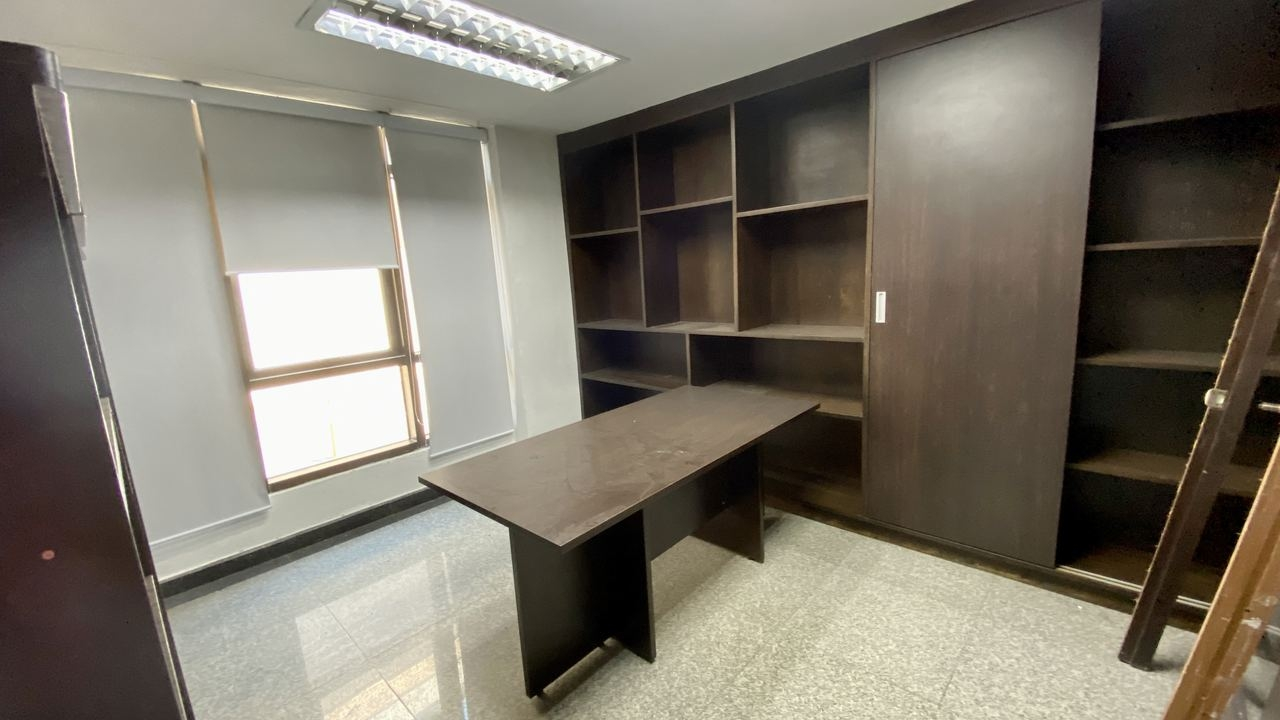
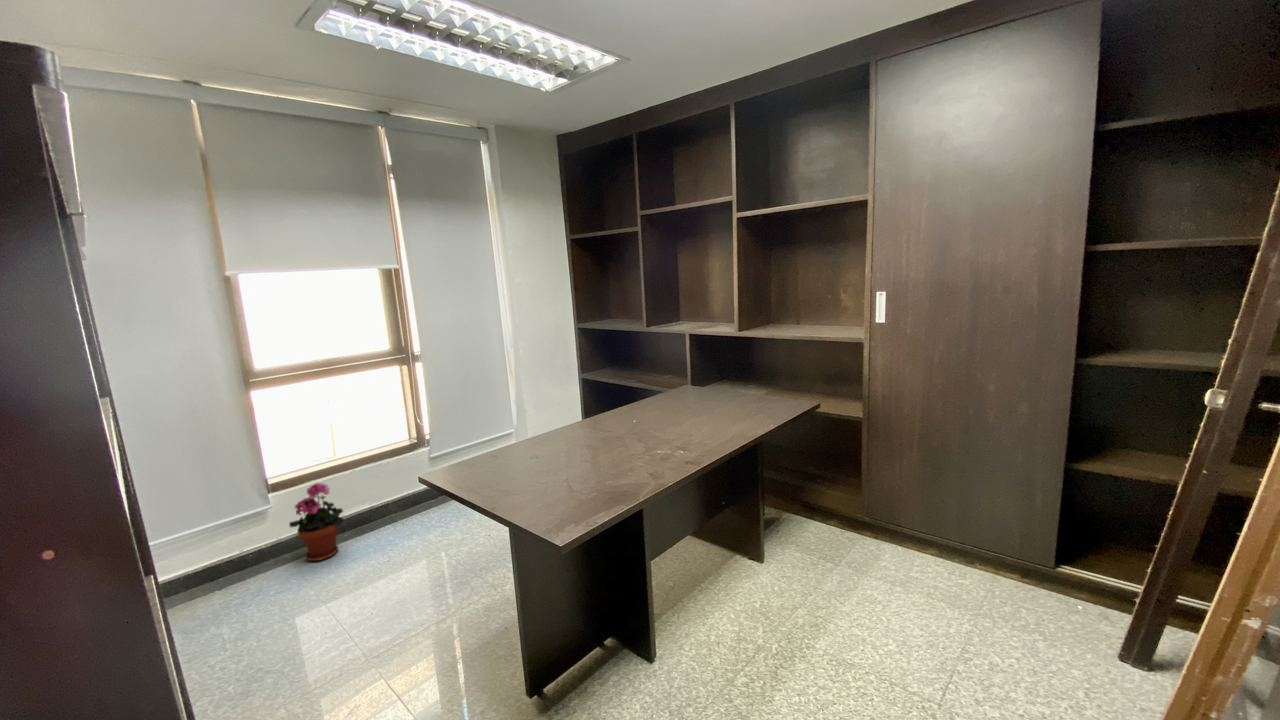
+ potted plant (317, 519)
